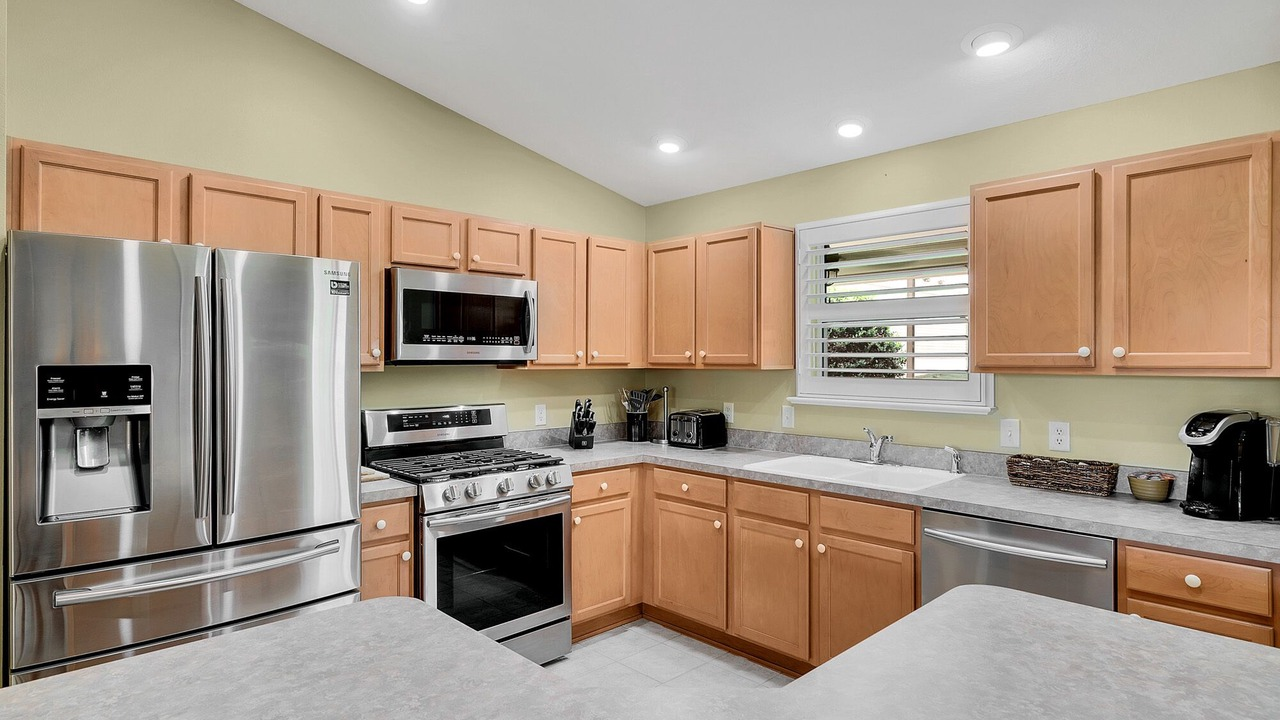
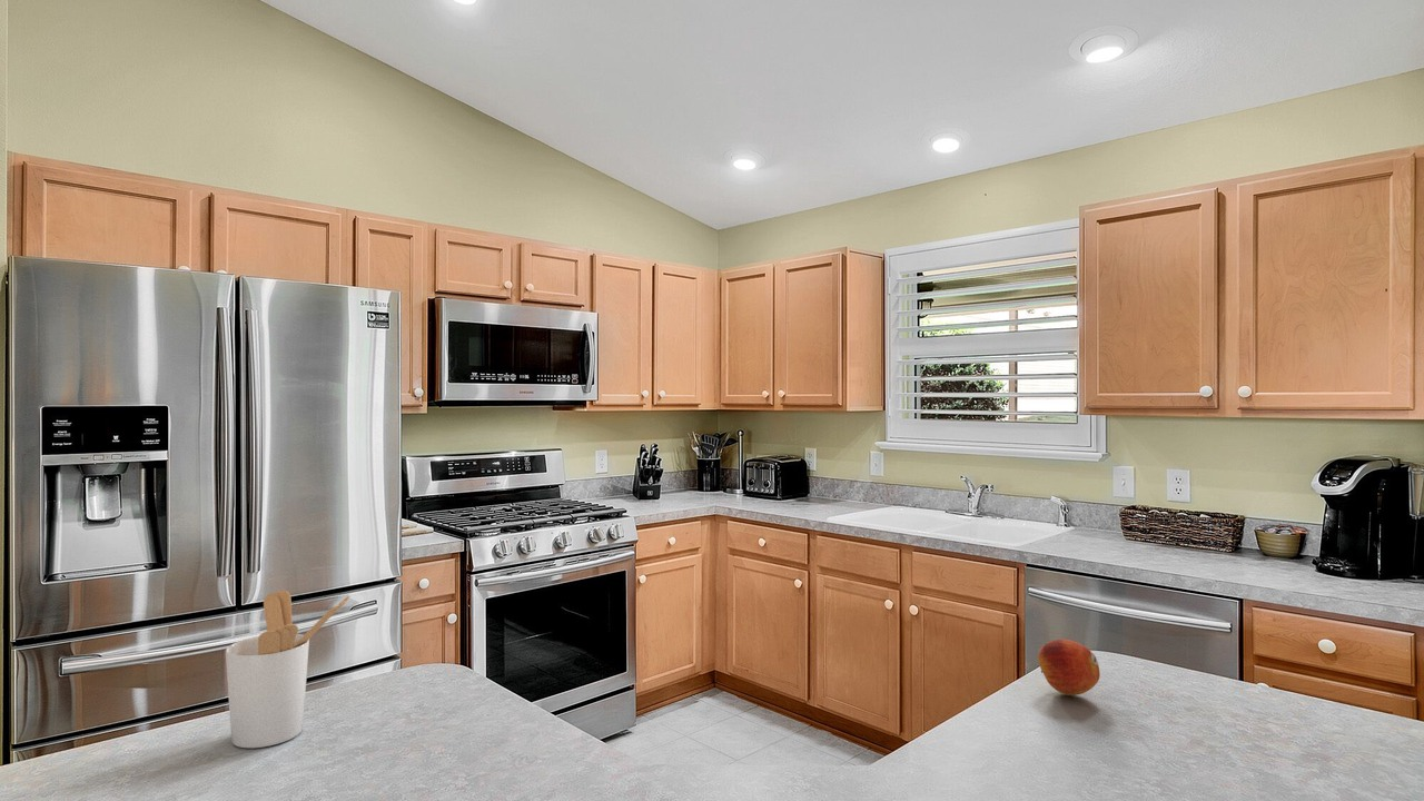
+ fruit (1068, 668)
+ utensil holder (289, 664)
